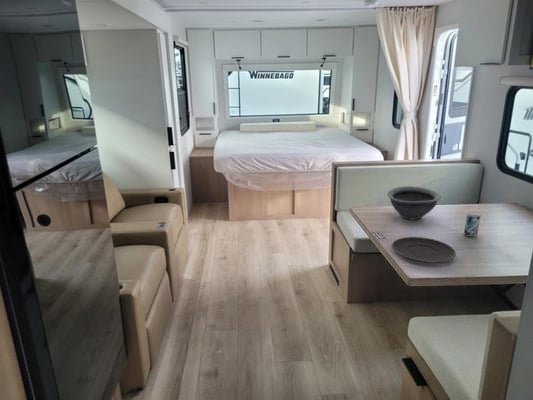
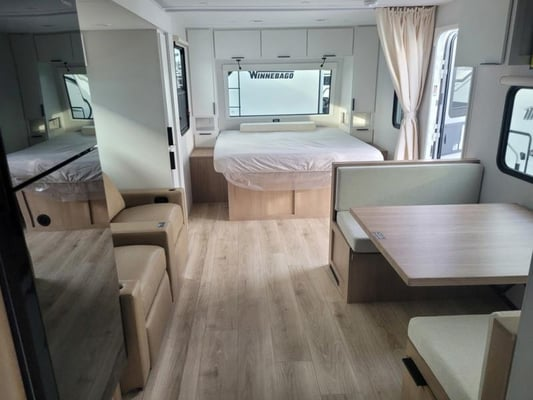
- beer can (472, 224)
- bowl (412, 204)
- plate (422, 250)
